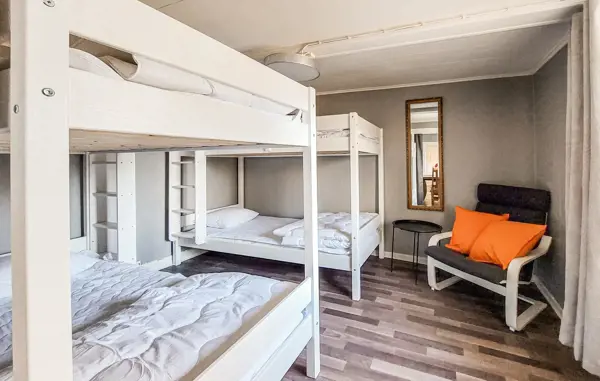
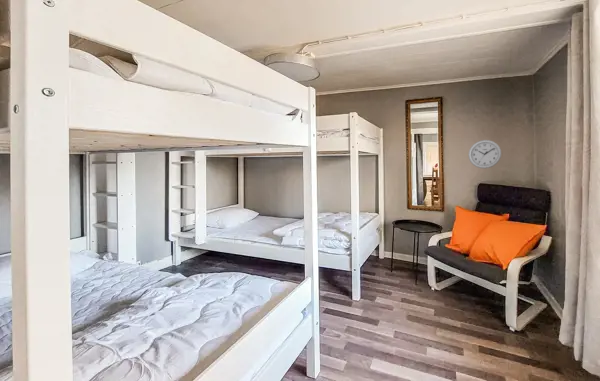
+ wall clock (484, 154)
